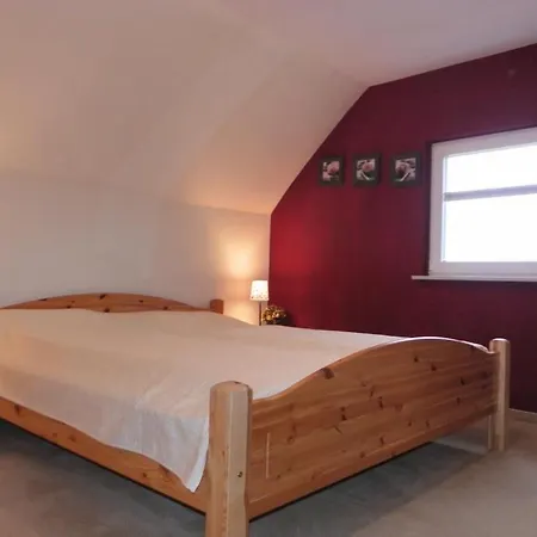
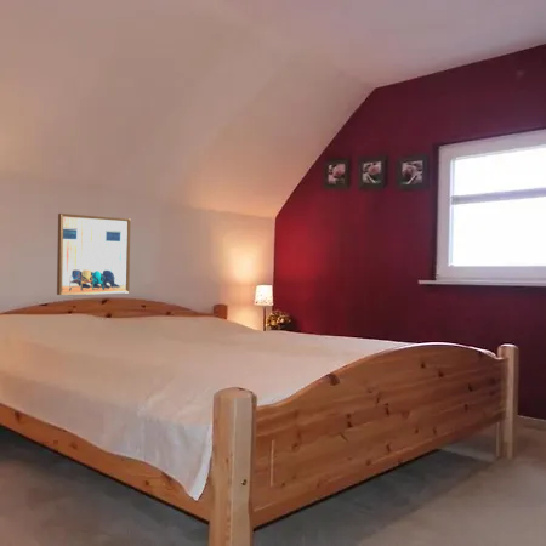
+ wall art (95, 255)
